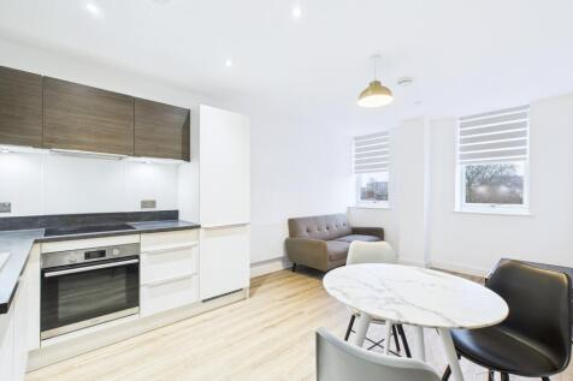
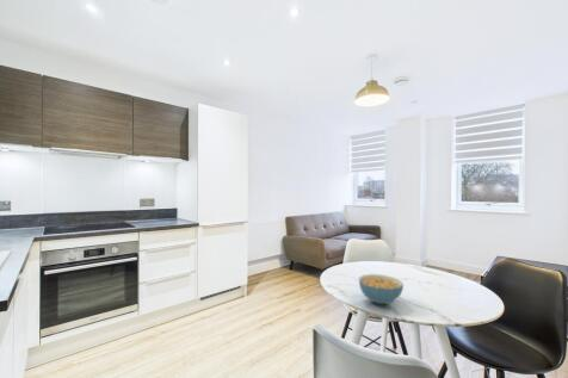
+ cereal bowl (379, 291)
